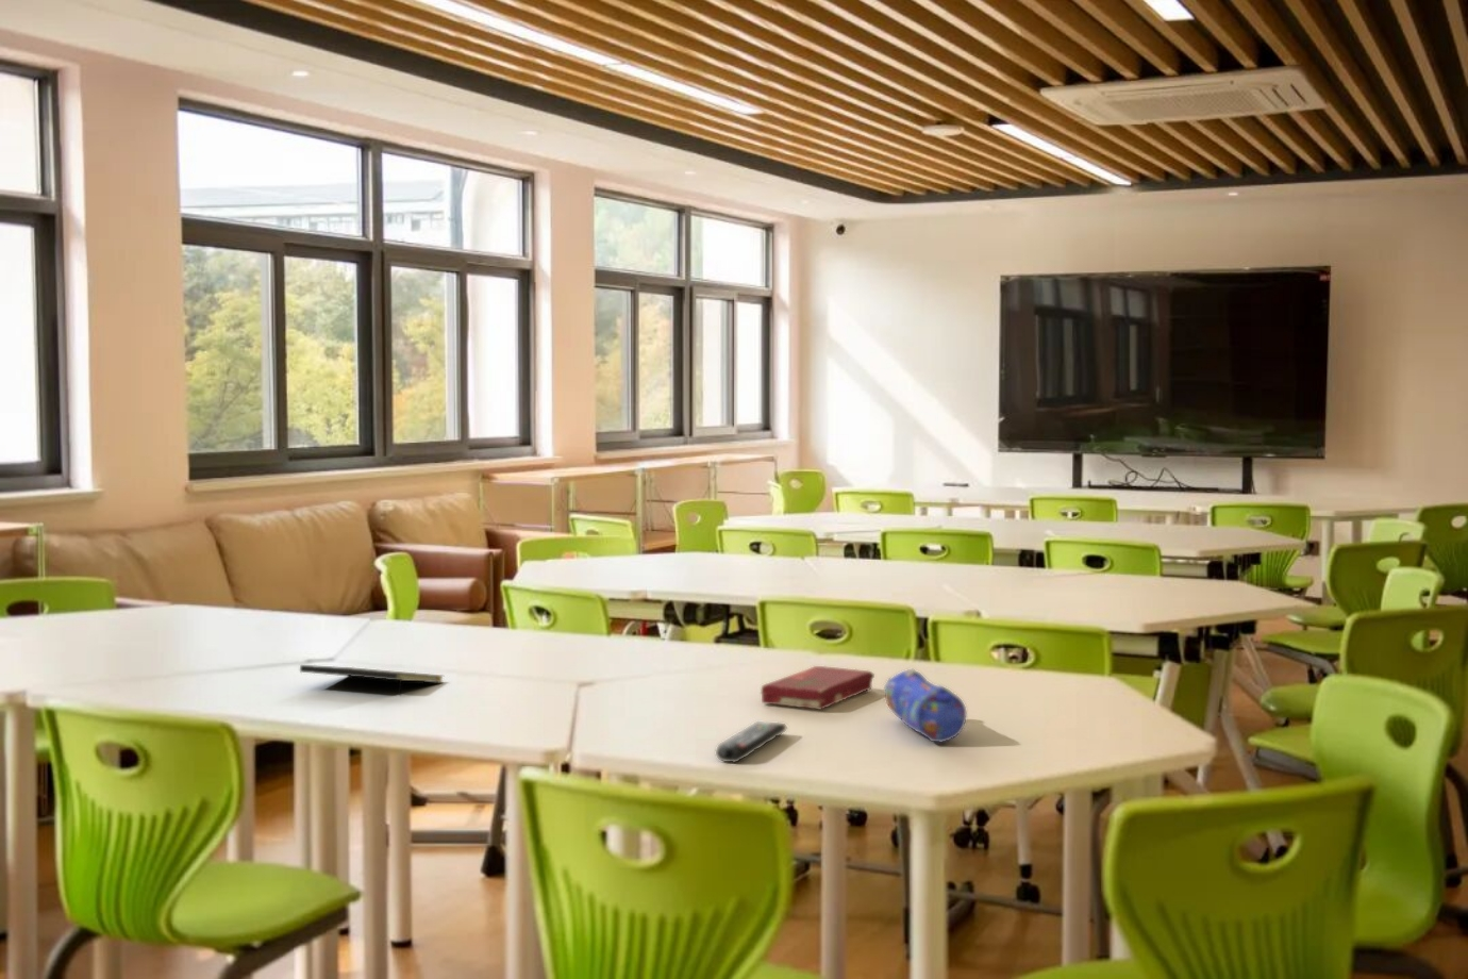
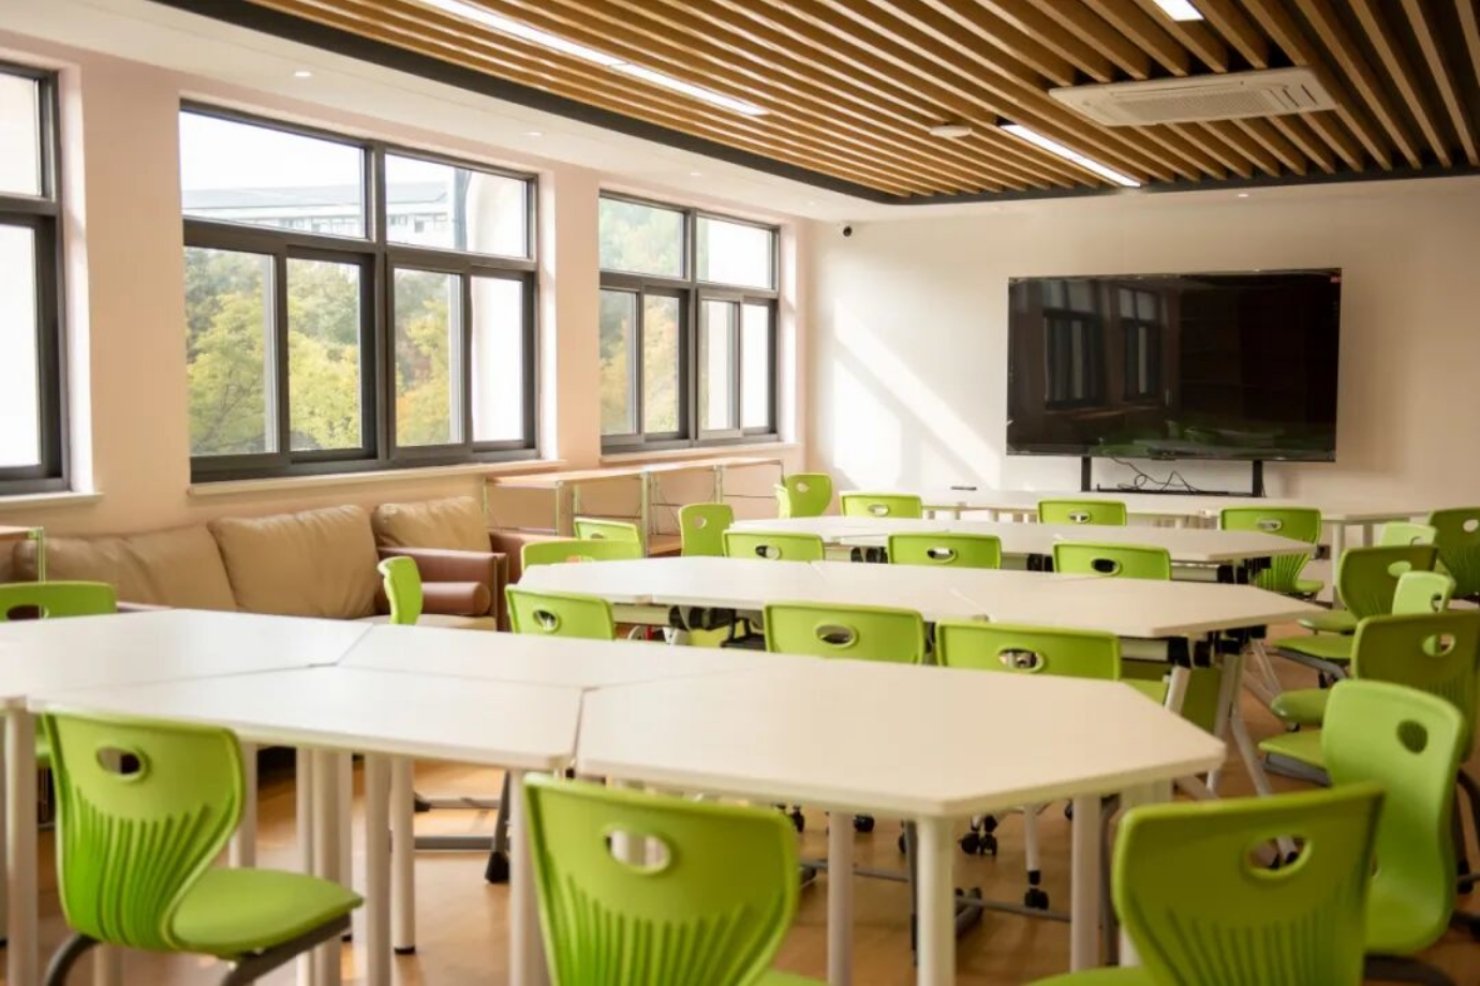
- notepad (372, 673)
- remote control (753, 740)
- pencil case (923, 704)
- book (818, 686)
